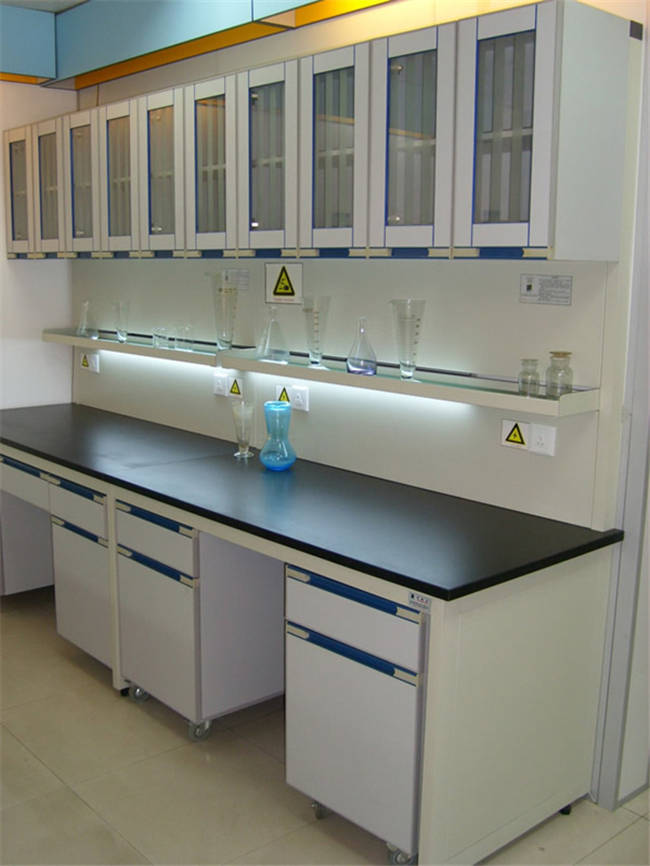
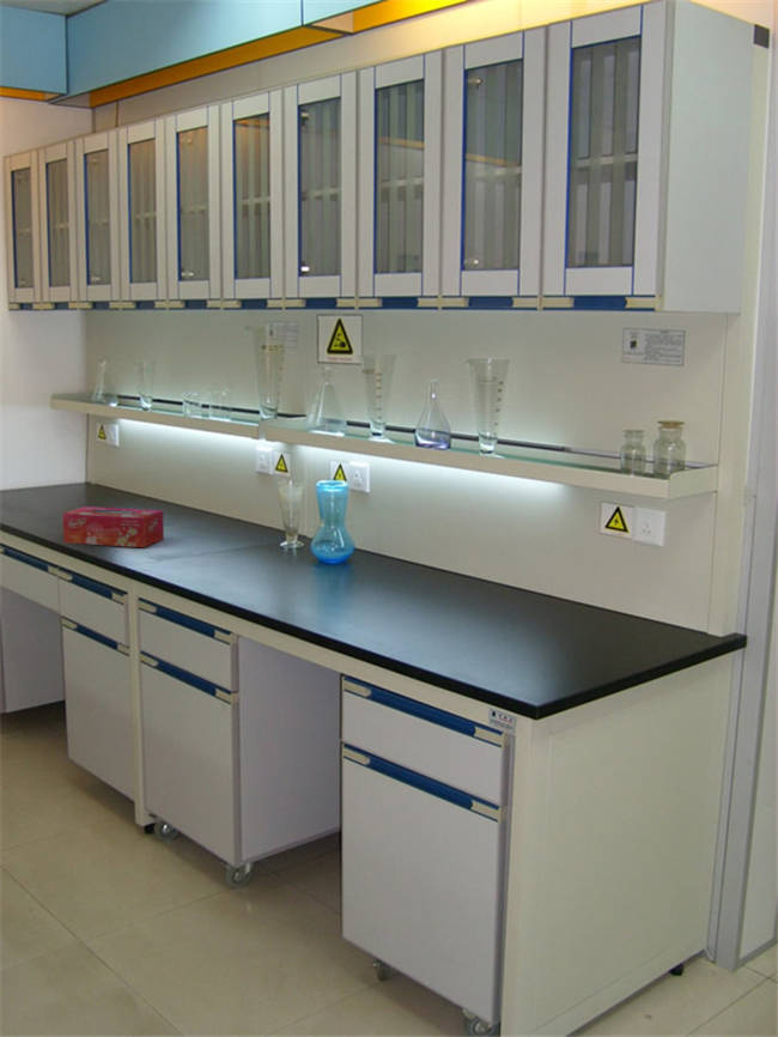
+ tissue box (114, 526)
